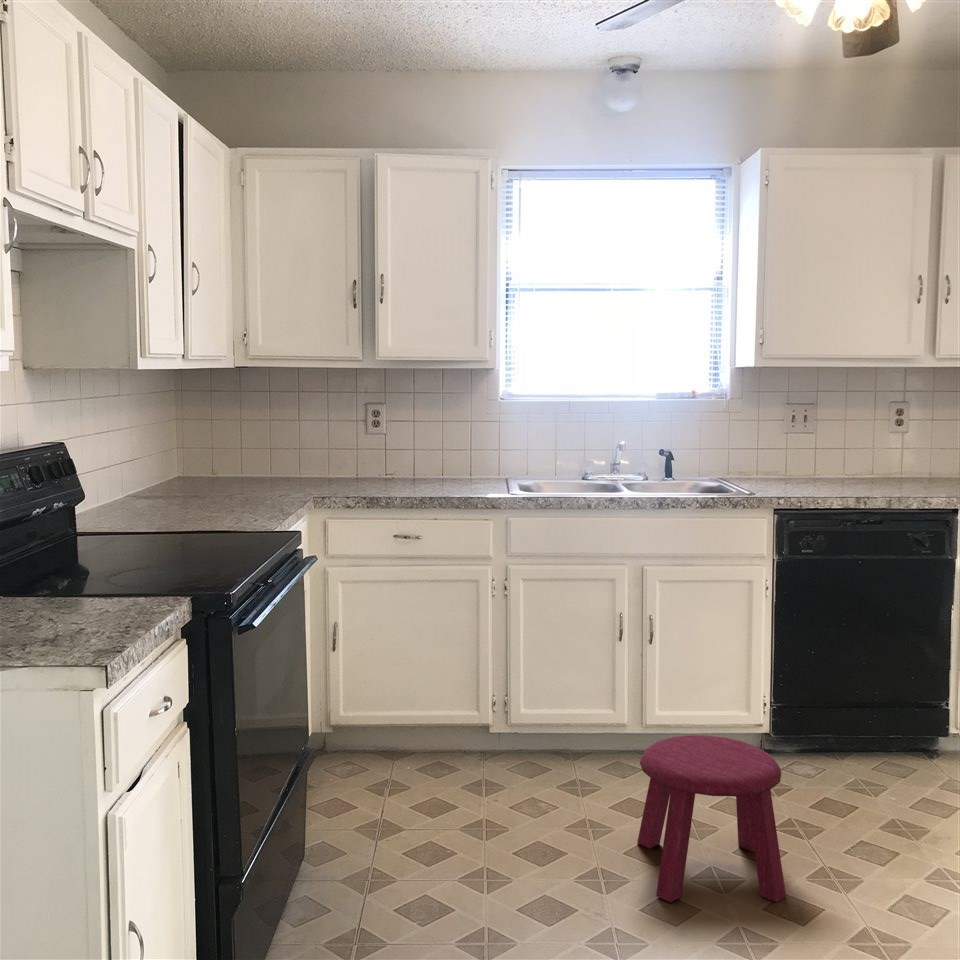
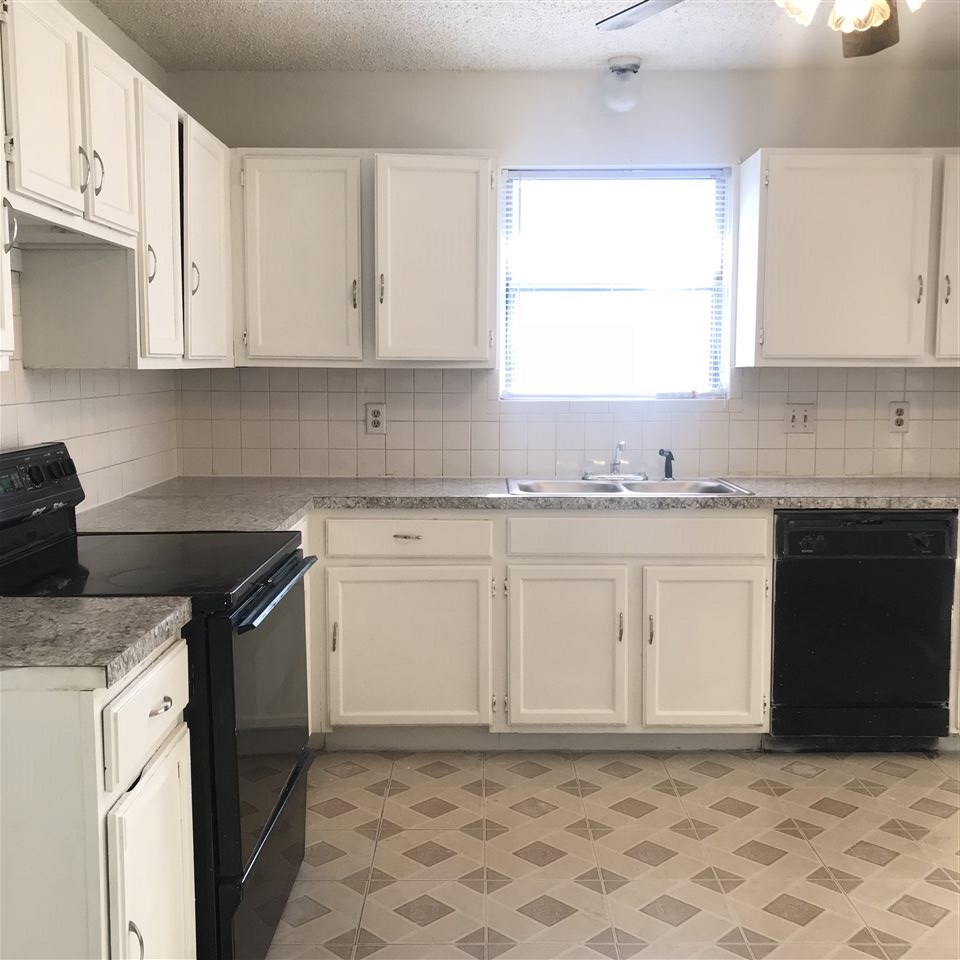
- stool (692, 812)
